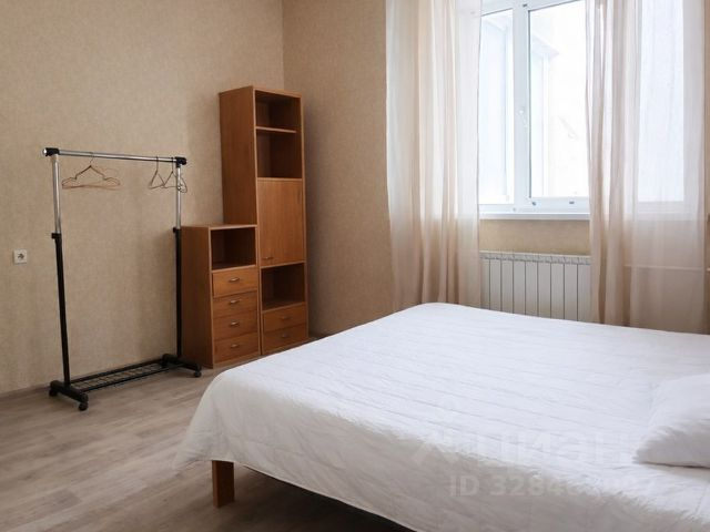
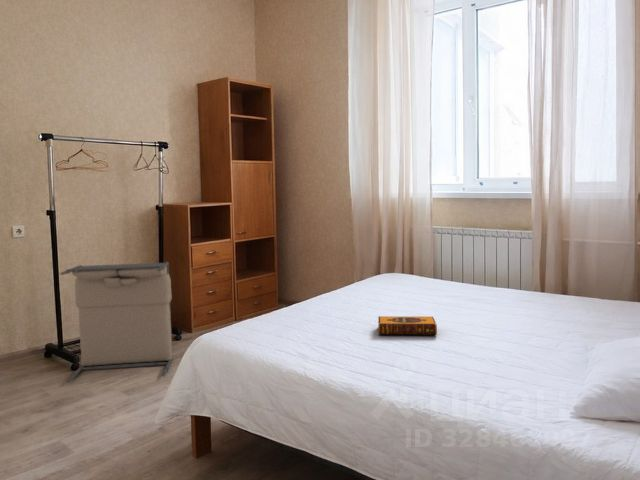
+ laundry hamper (120, 319)
+ hardback book (406, 325)
